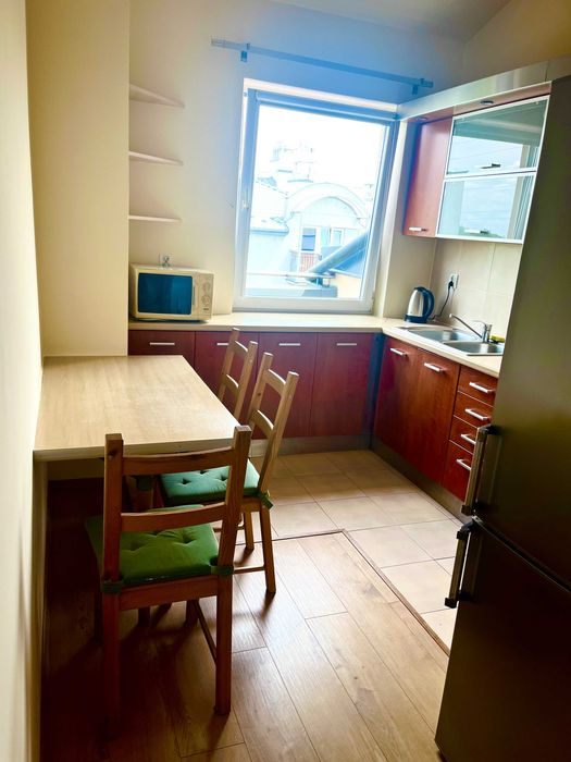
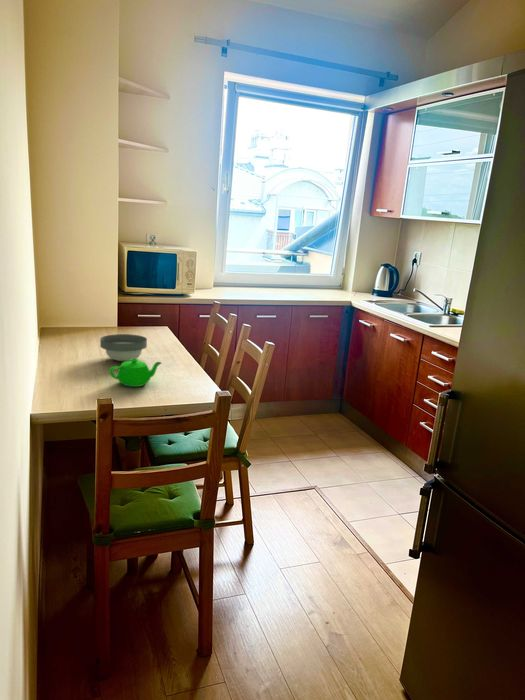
+ teapot (135, 371)
+ bowl (123, 348)
